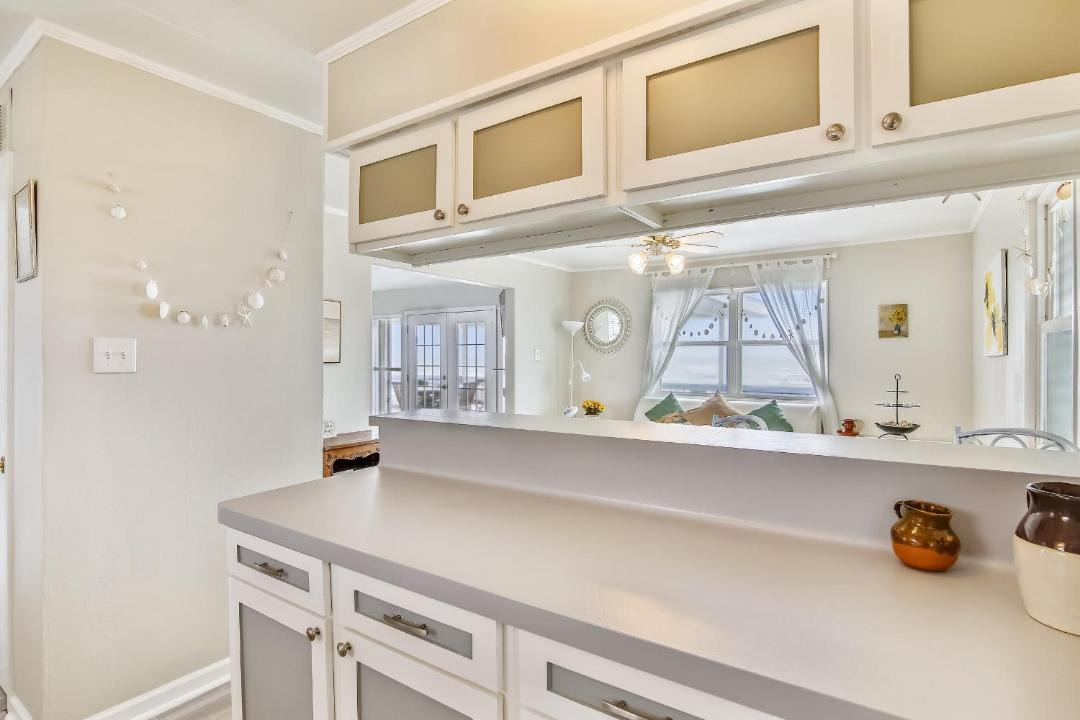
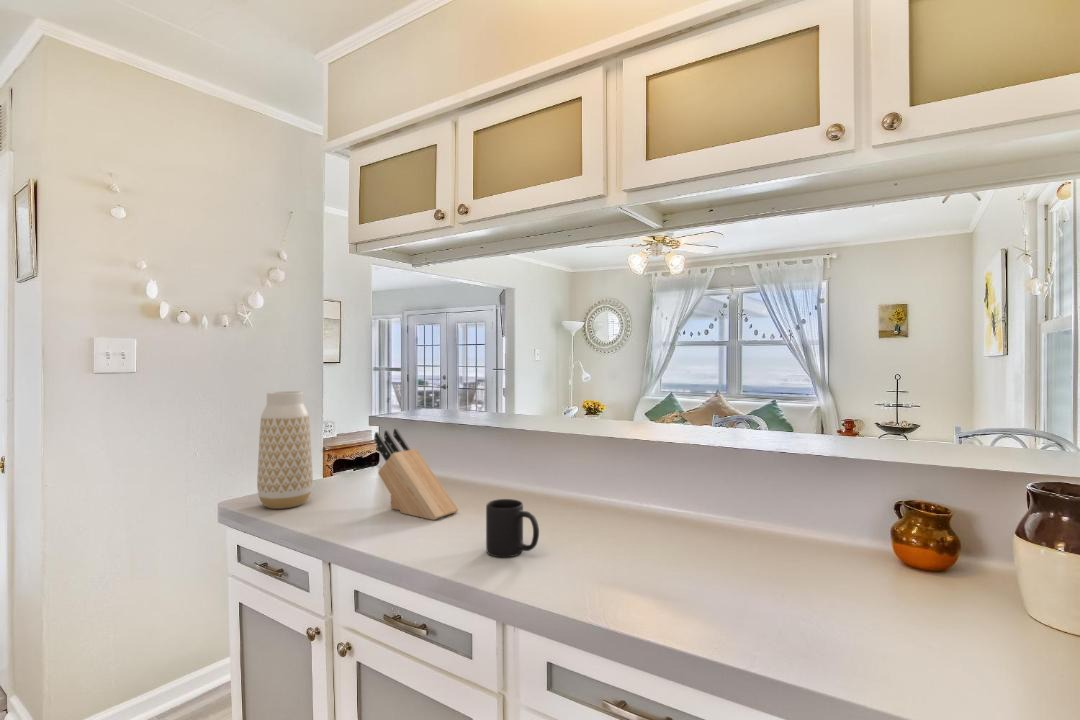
+ knife block (412, 470)
+ mug (513, 529)
+ vase (285, 448)
